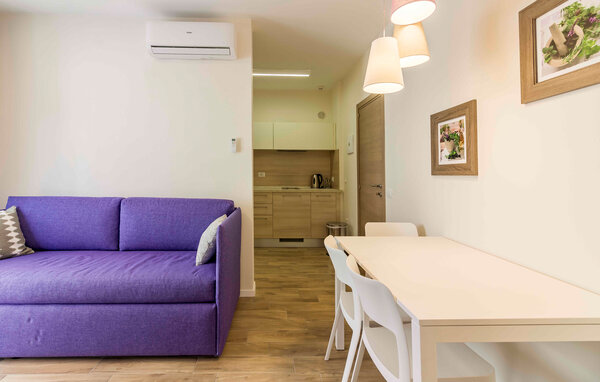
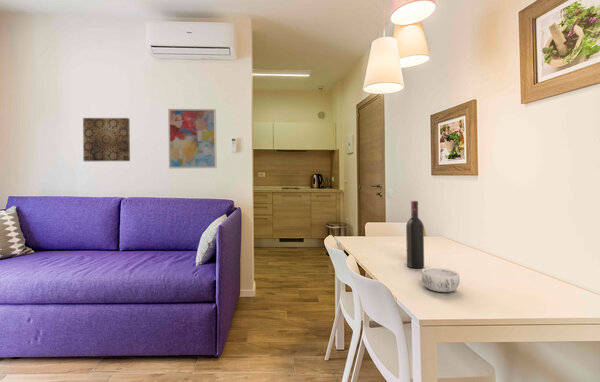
+ wall art (106, 139)
+ wine bottle (414, 233)
+ decorative bowl (441, 281)
+ wall art (192, 138)
